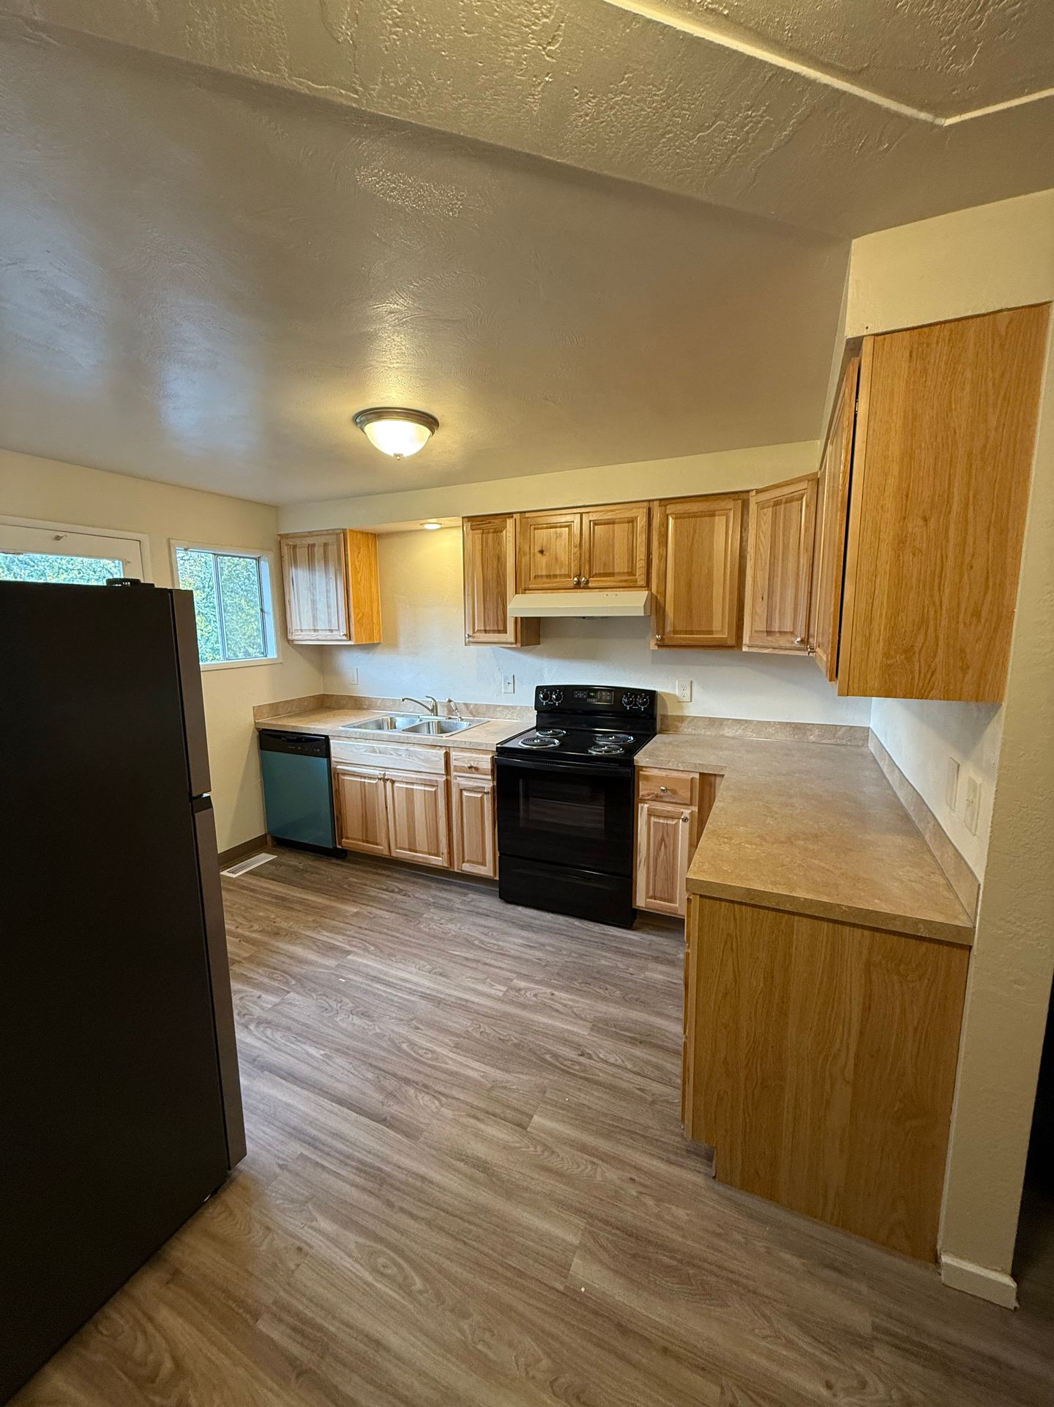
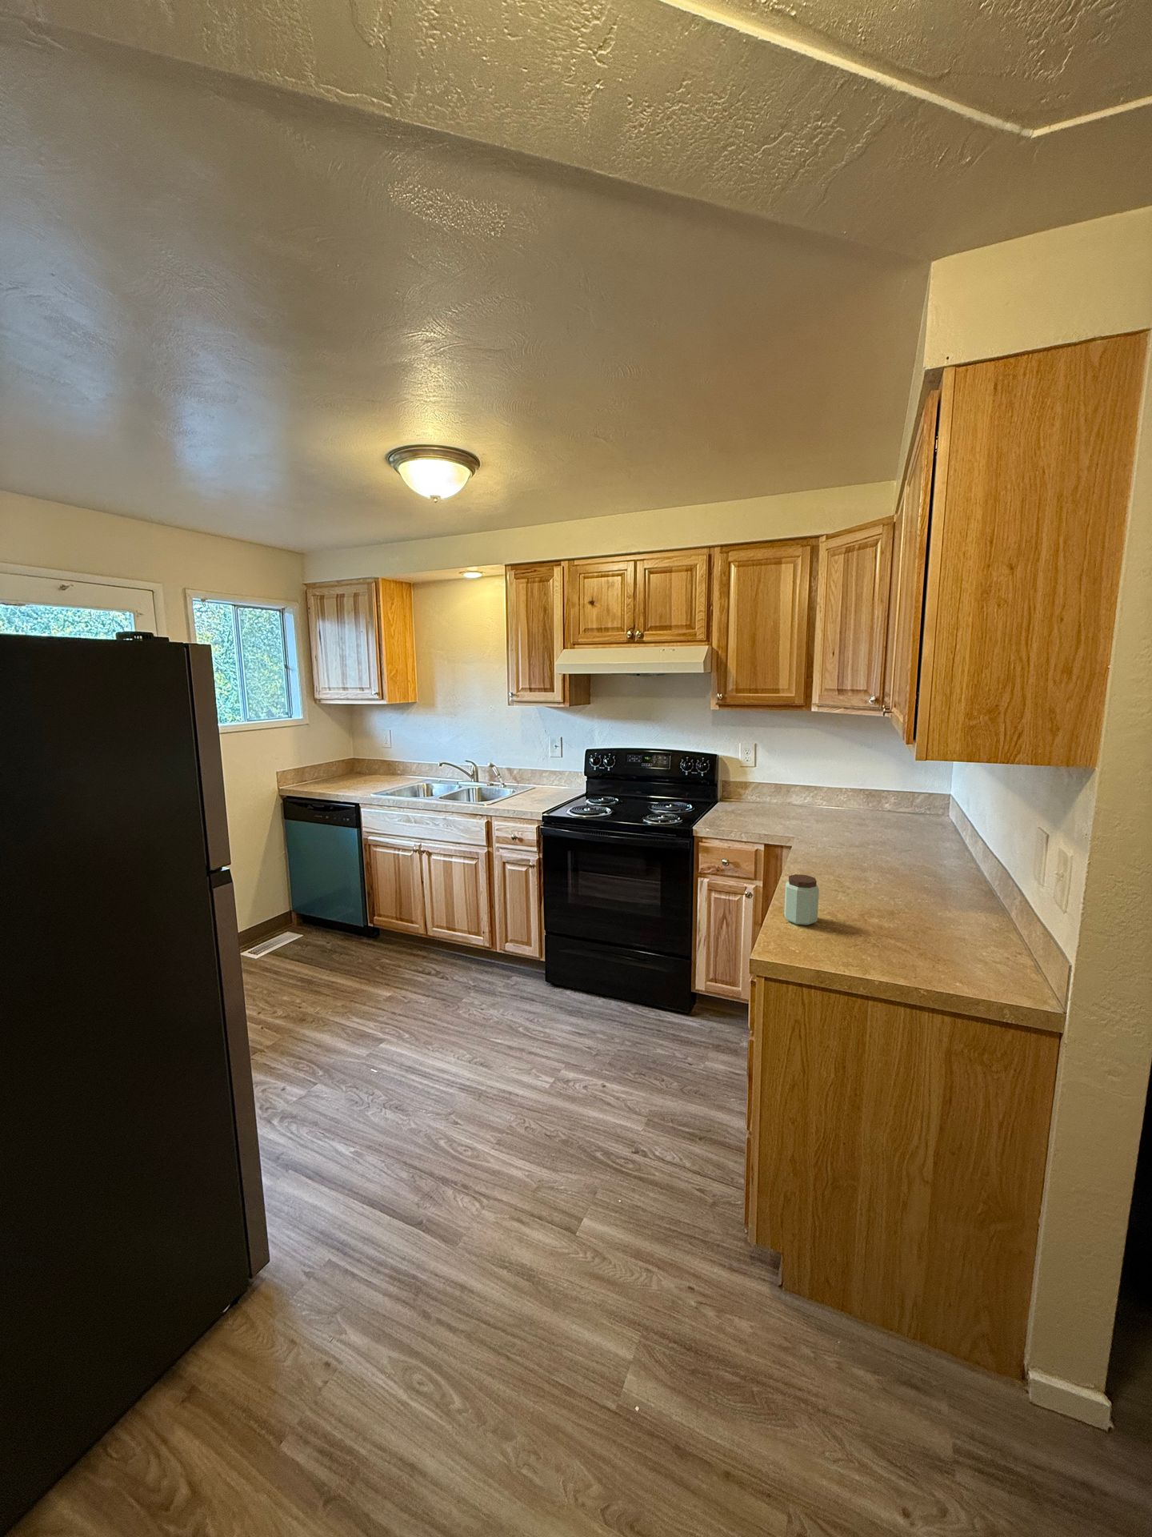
+ peanut butter (801, 899)
